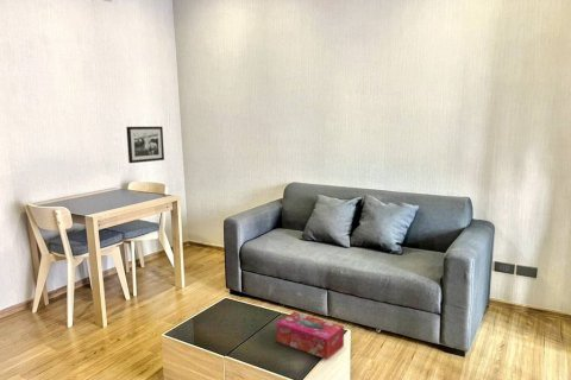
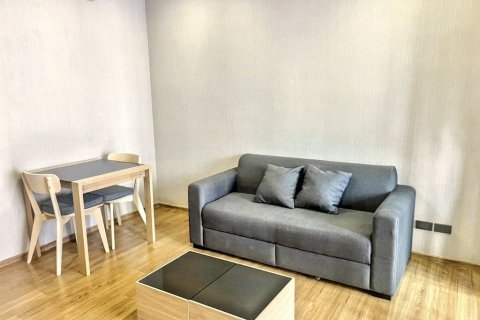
- picture frame (145, 144)
- tissue box (309, 334)
